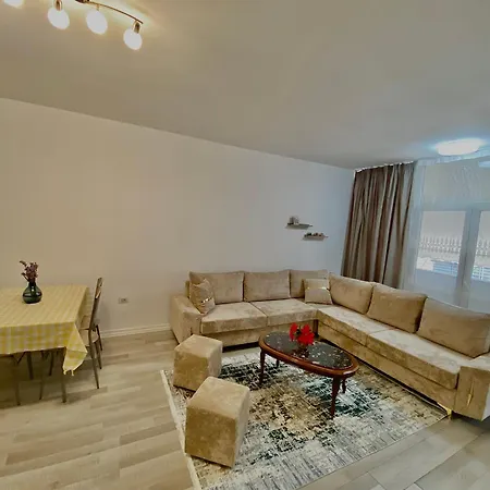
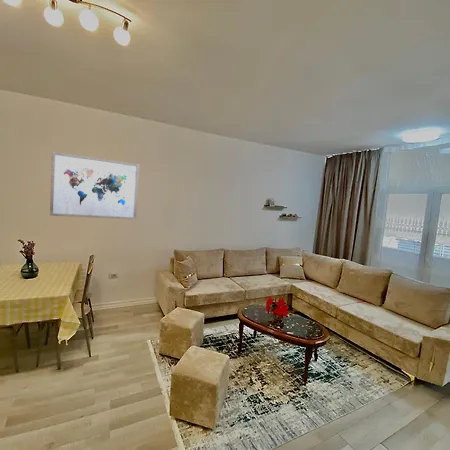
+ wall art (97, 188)
